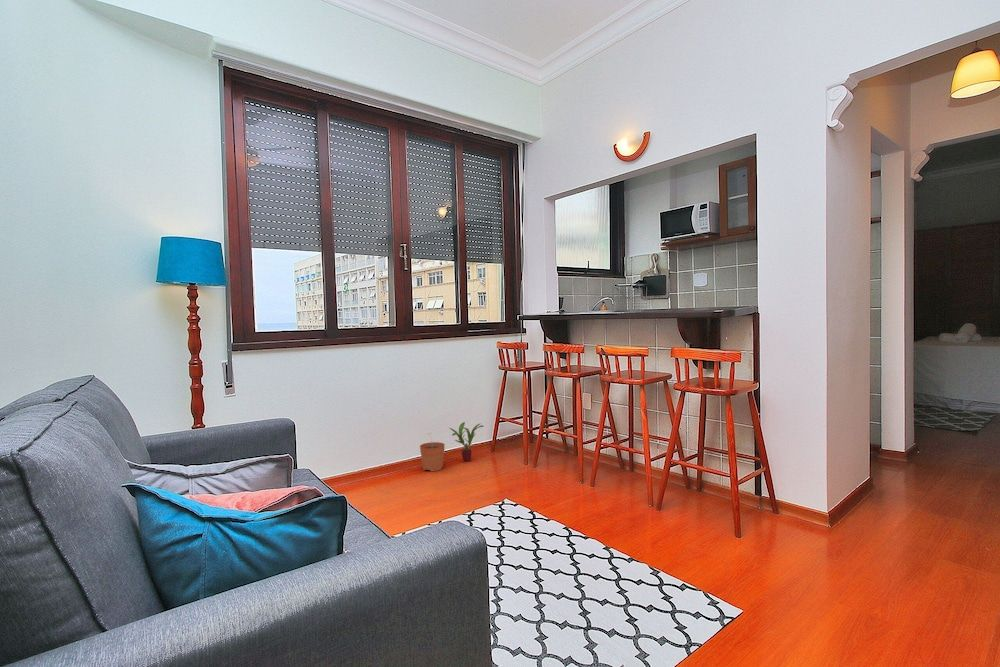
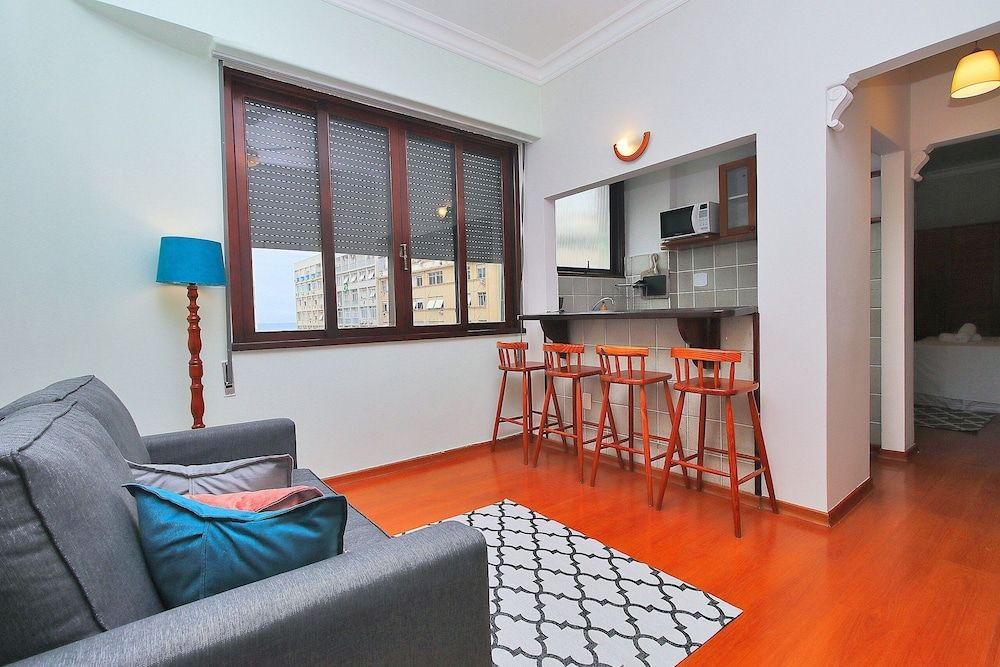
- plant pot (432, 450)
- potted plant (468, 442)
